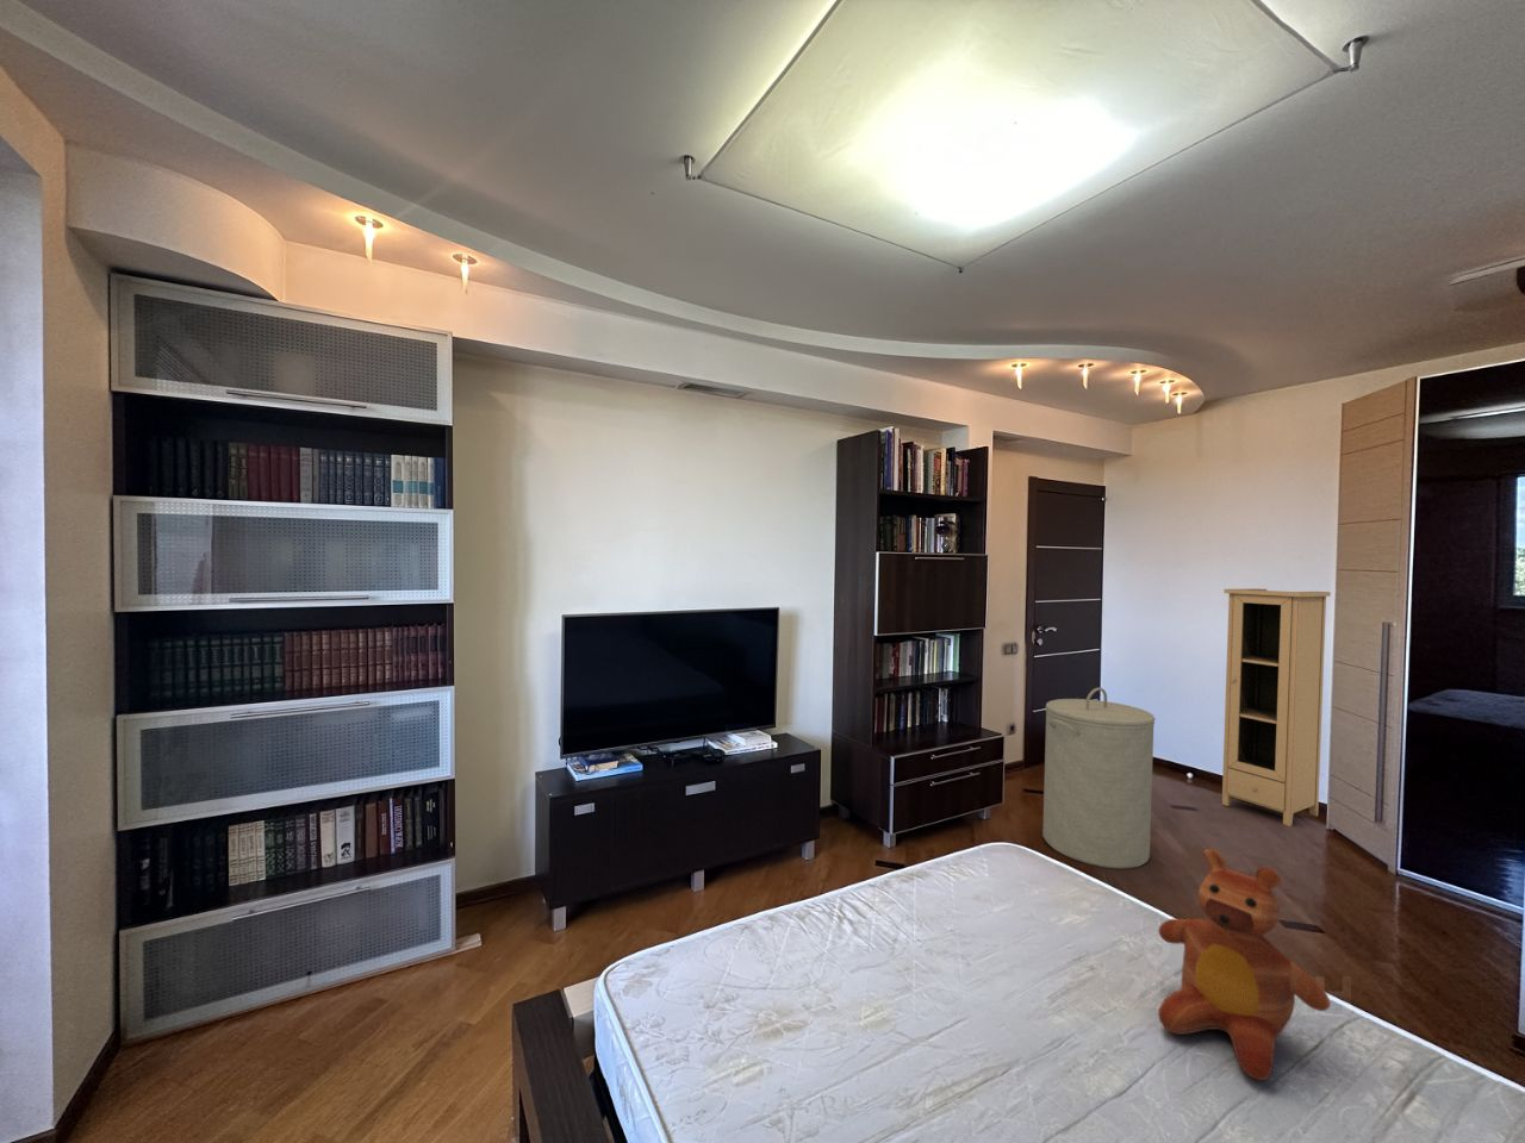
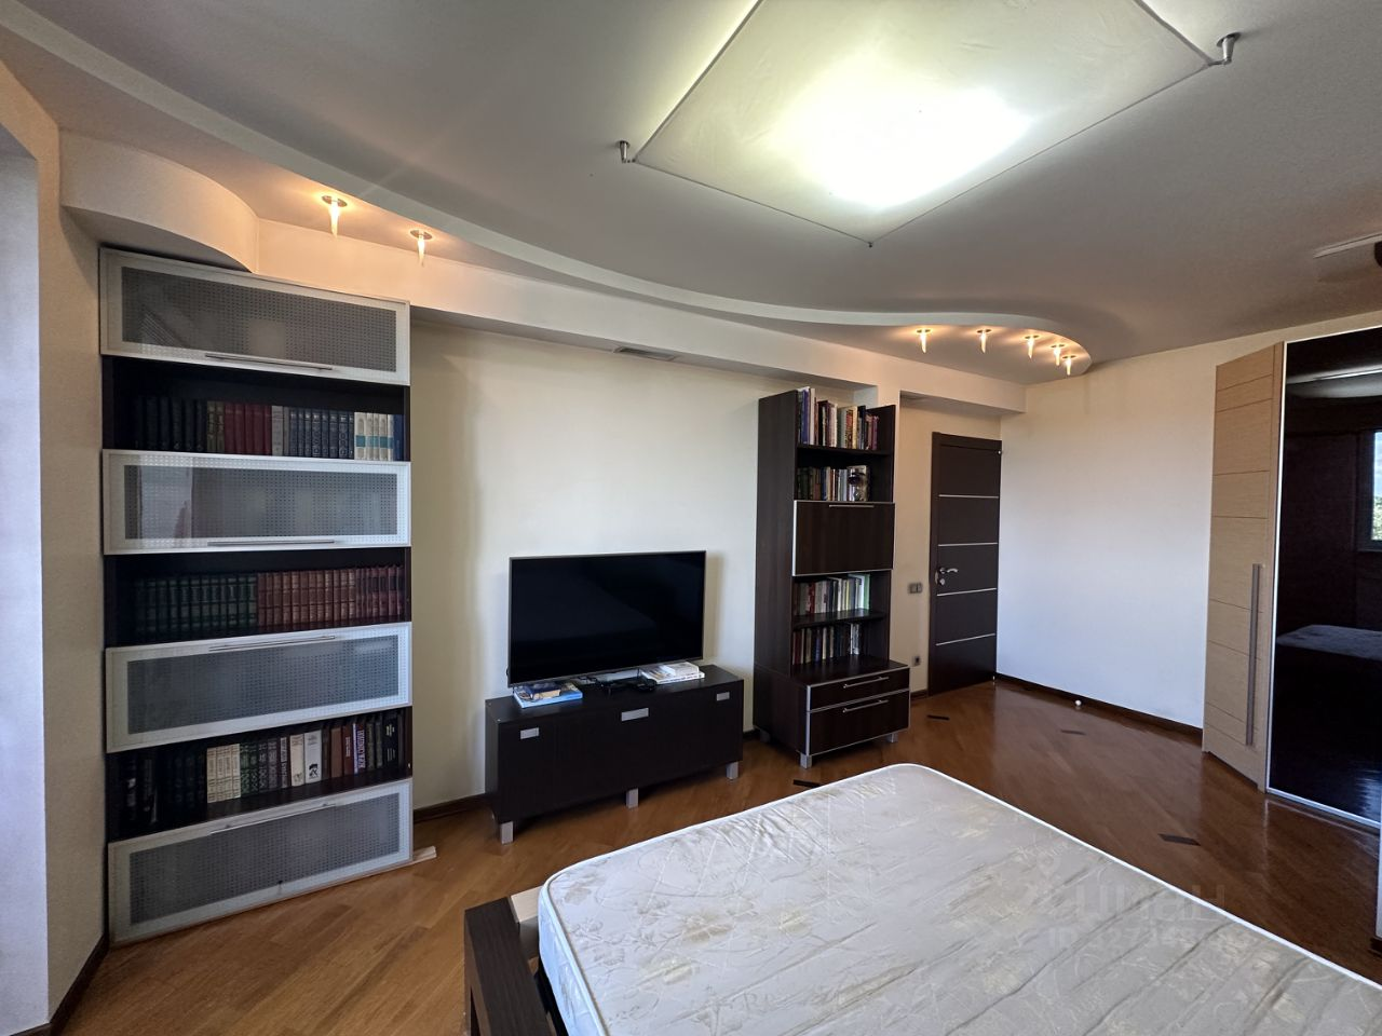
- cupboard (1272, 700)
- laundry hamper (1096, 767)
- teddy bear (1228, 948)
